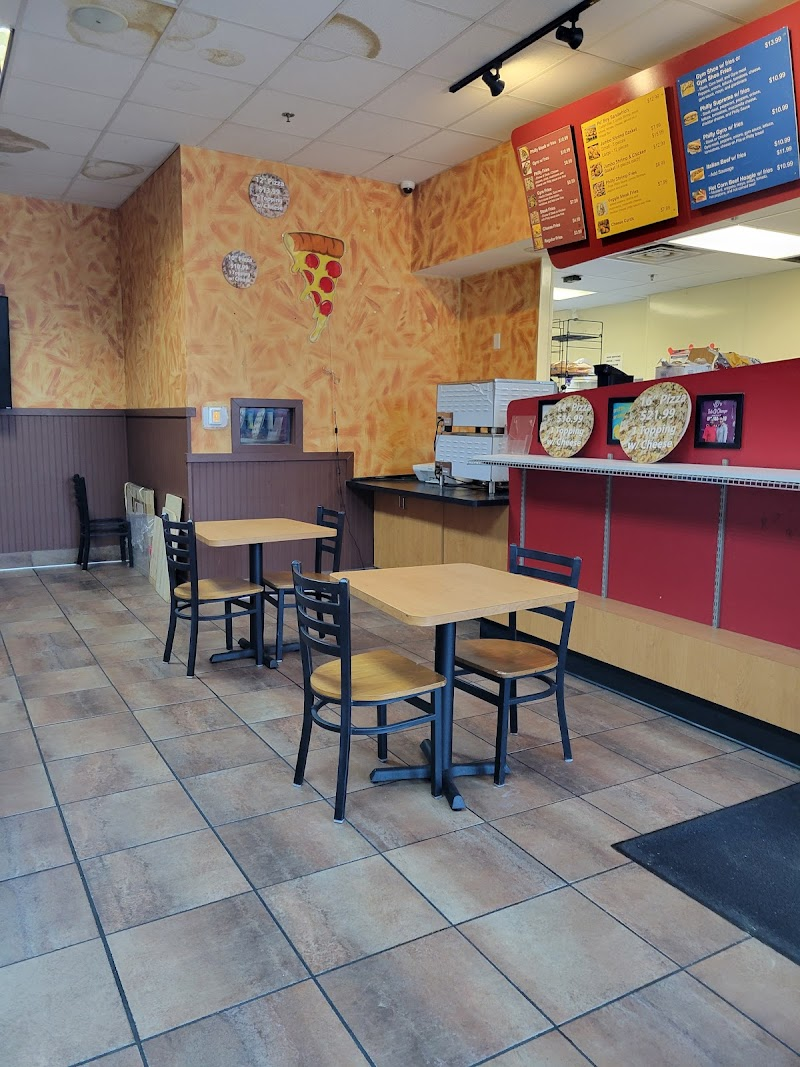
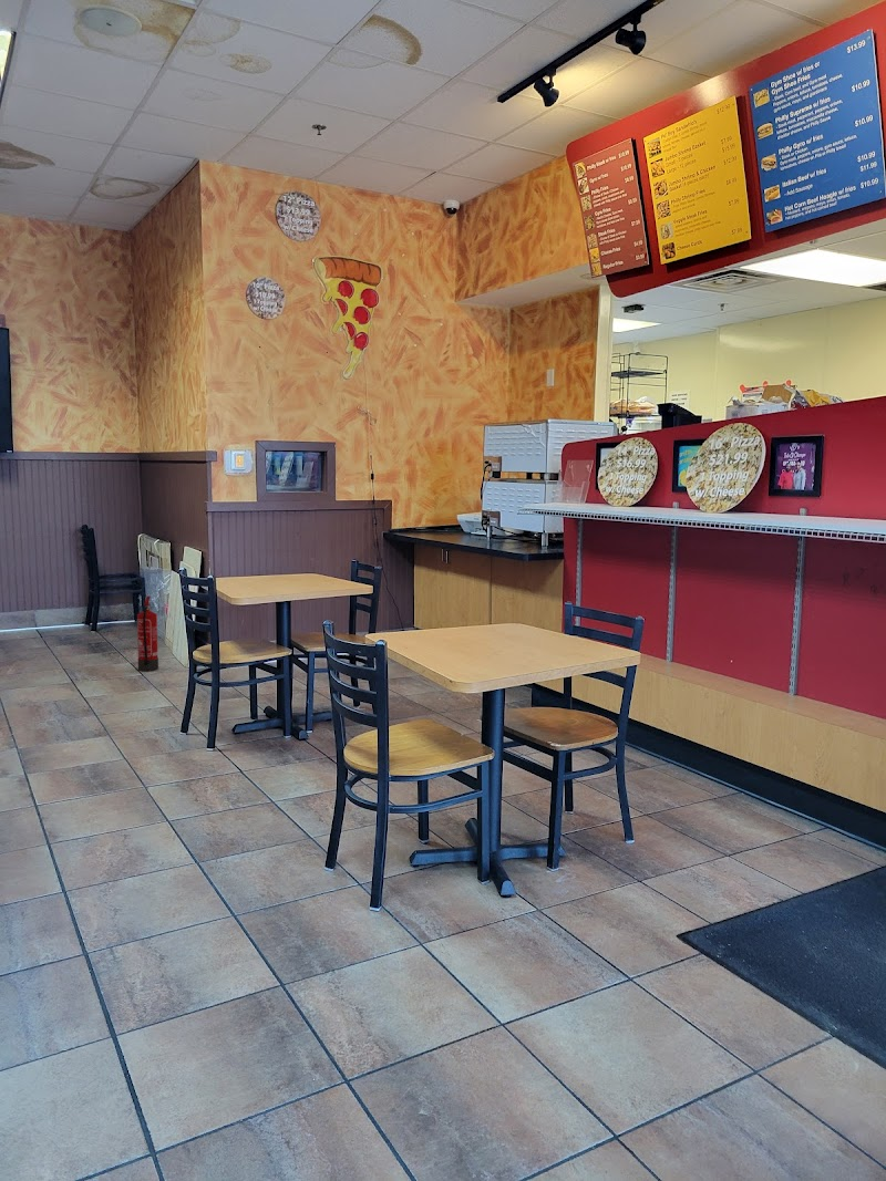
+ fire extinguisher (146, 633)
